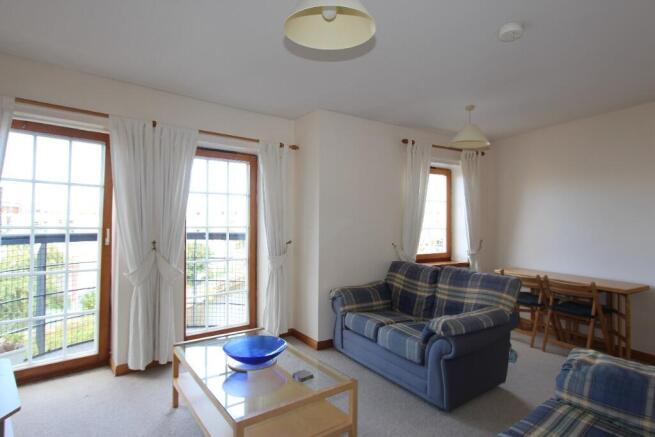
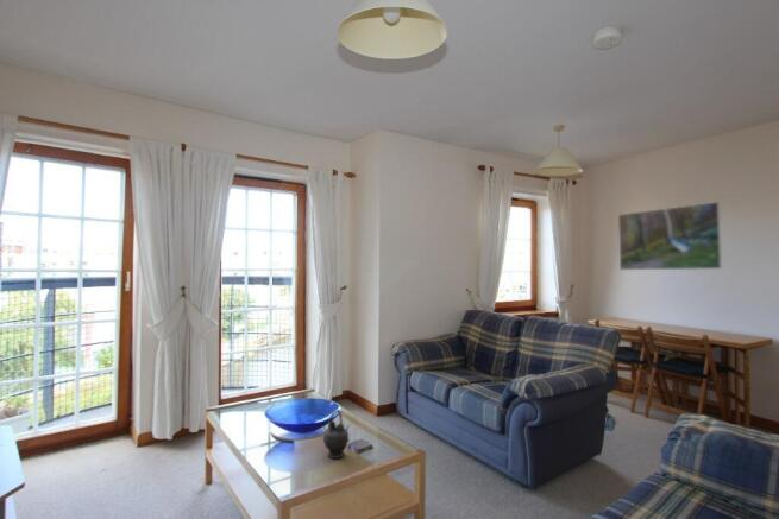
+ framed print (665, 239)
+ teapot (338, 431)
